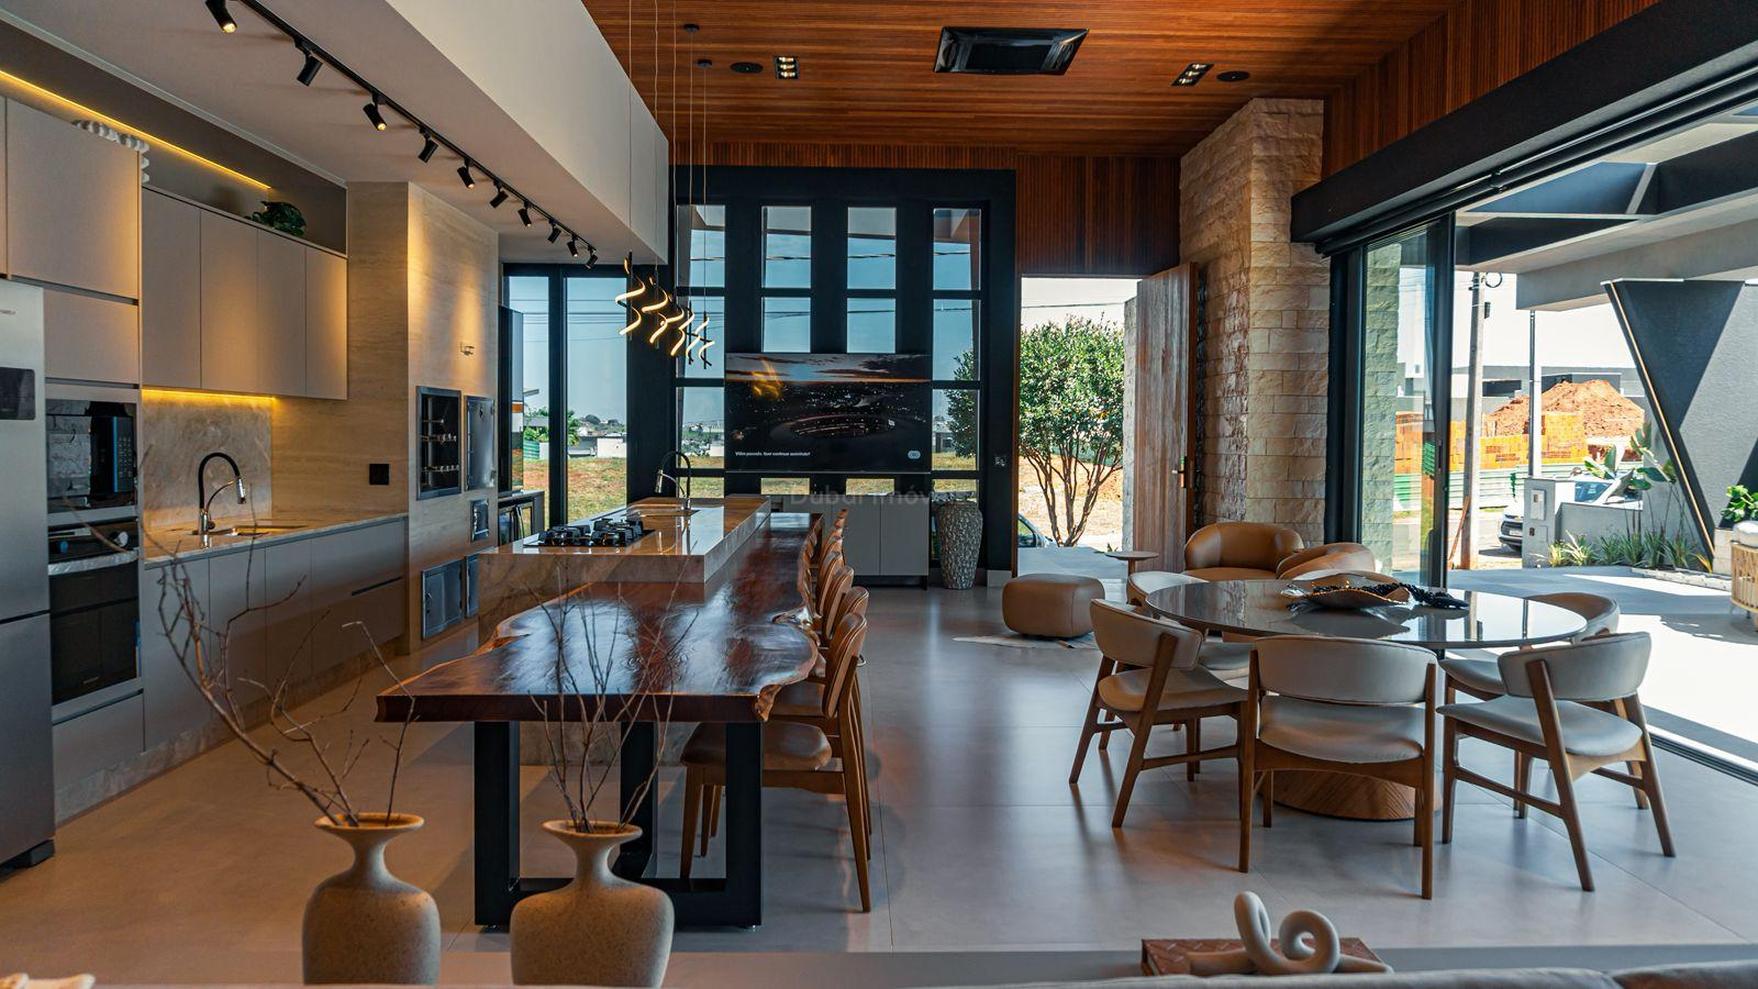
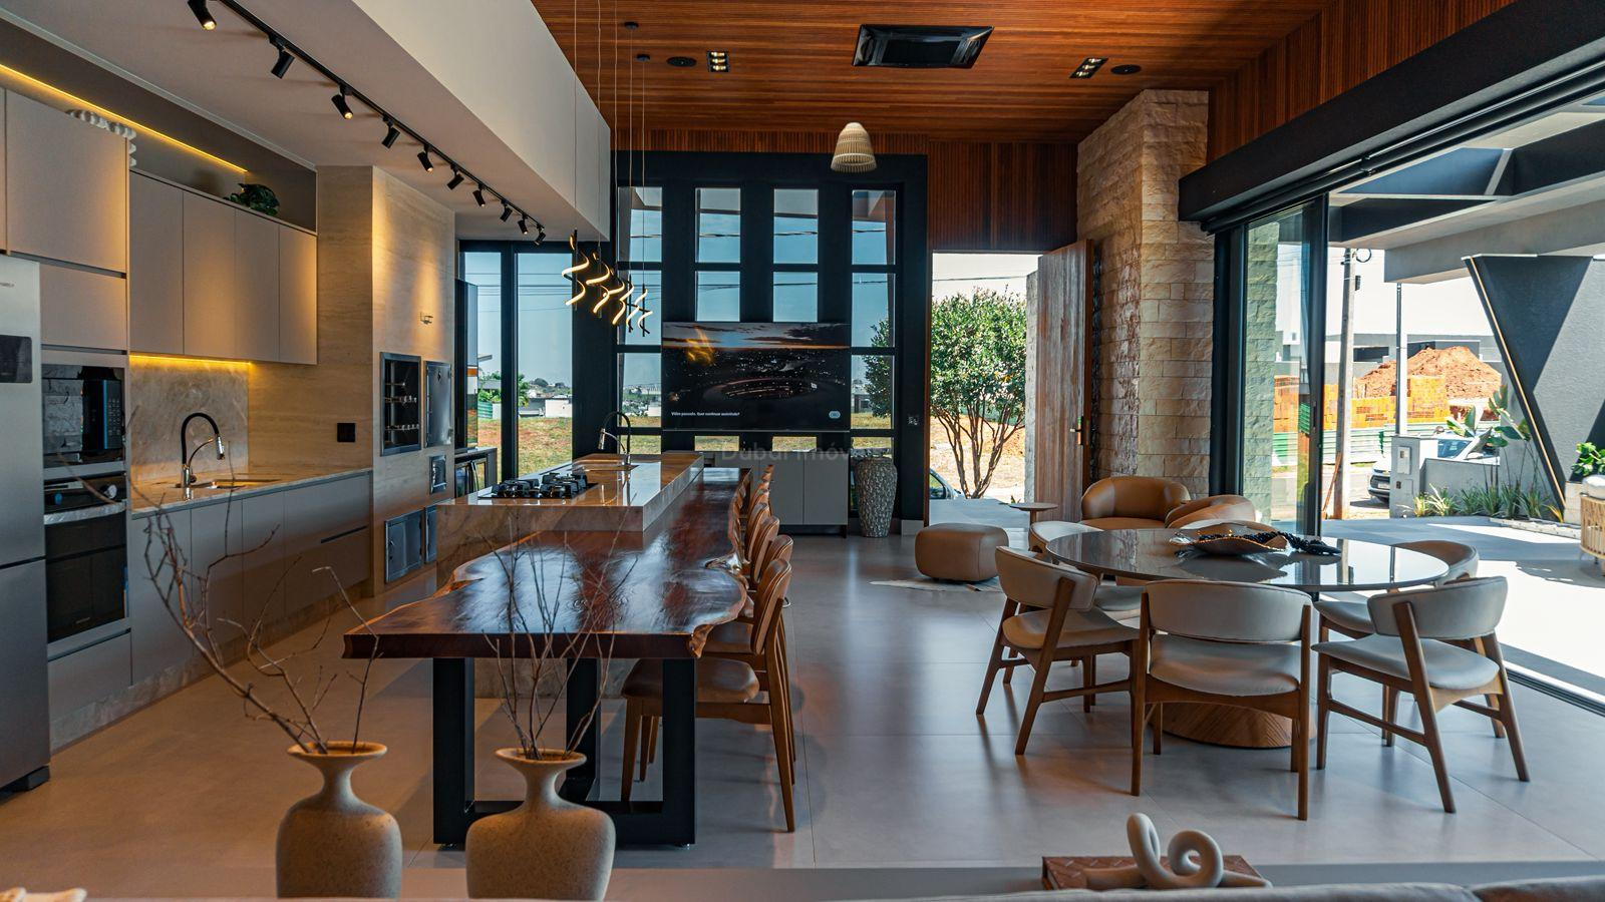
+ lamp shade (853, 145)
